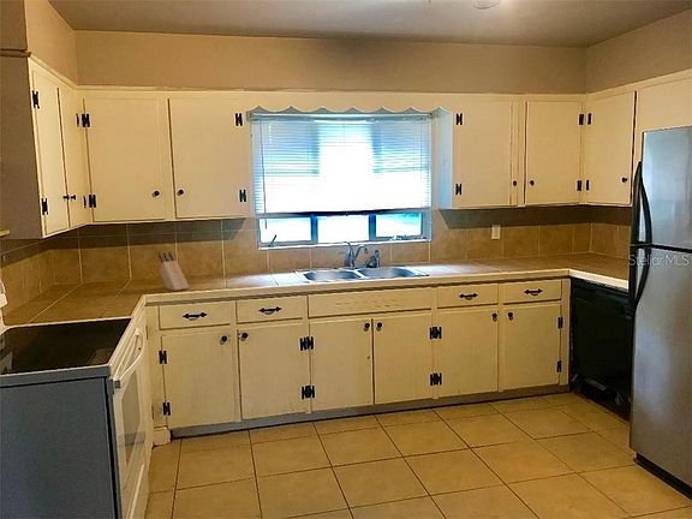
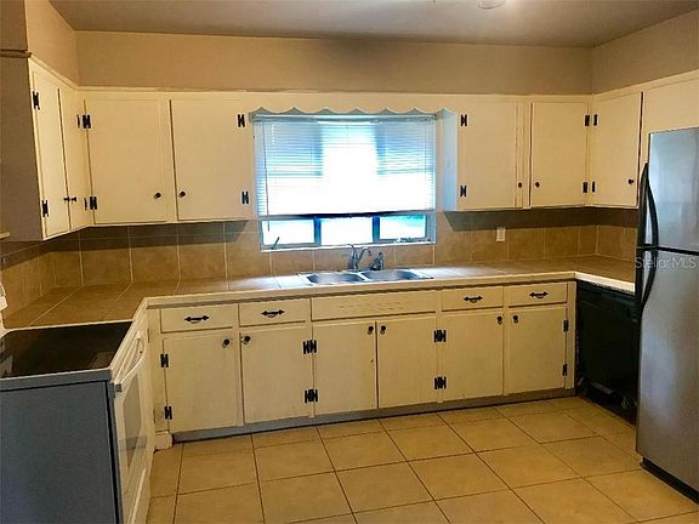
- knife block (172, 269)
